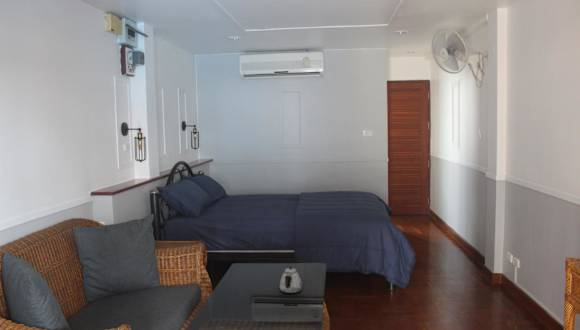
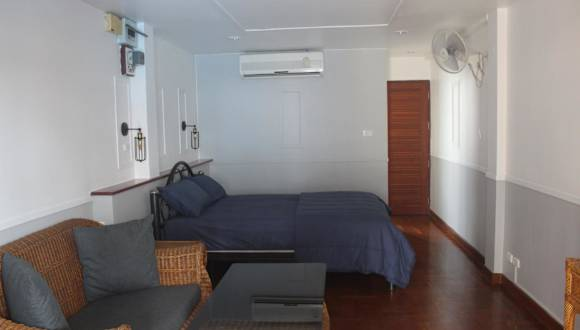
- teapot (291, 277)
